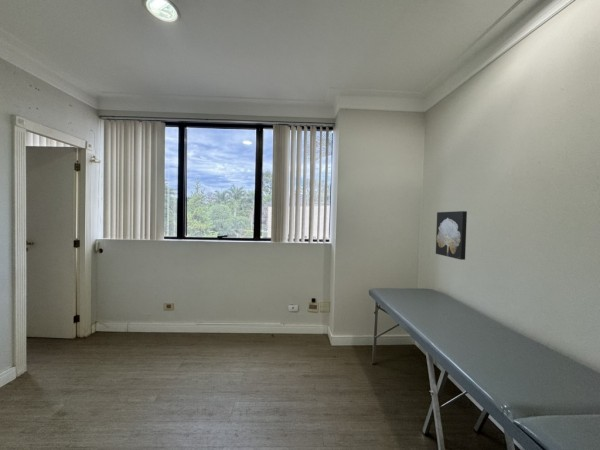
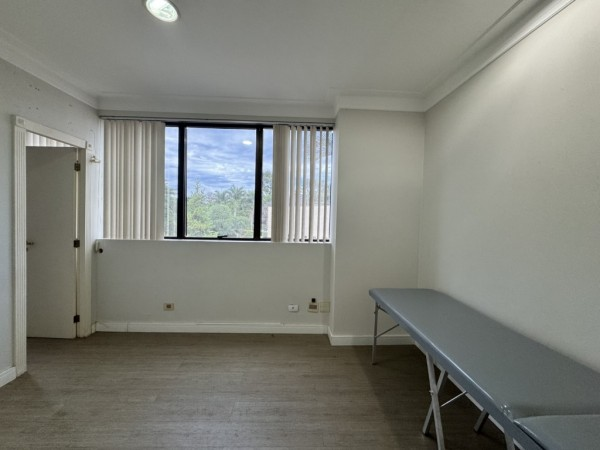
- wall art (450, 234)
